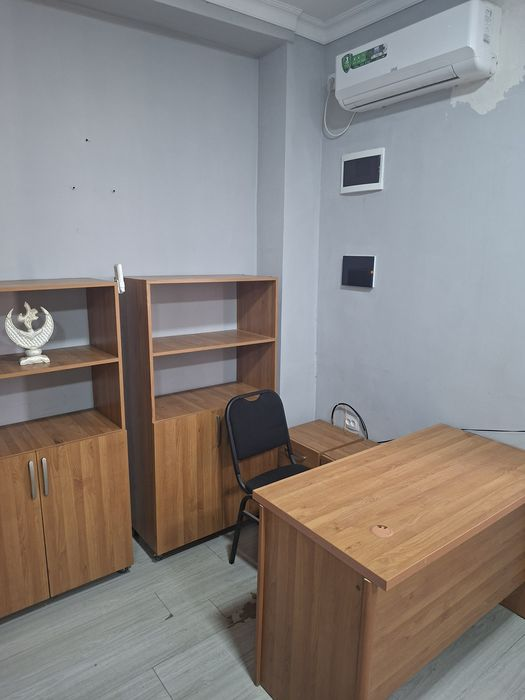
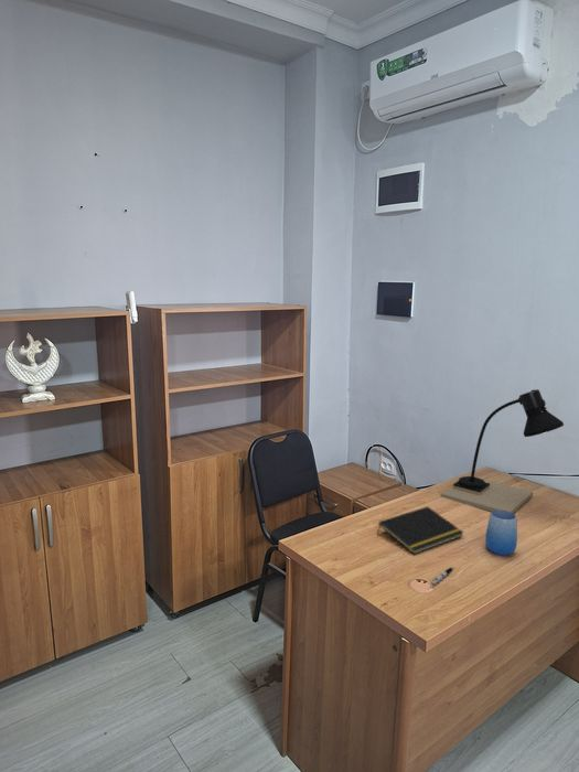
+ notepad (420, 528)
+ pen (442, 575)
+ cup (501, 532)
+ desk lamp (524, 436)
